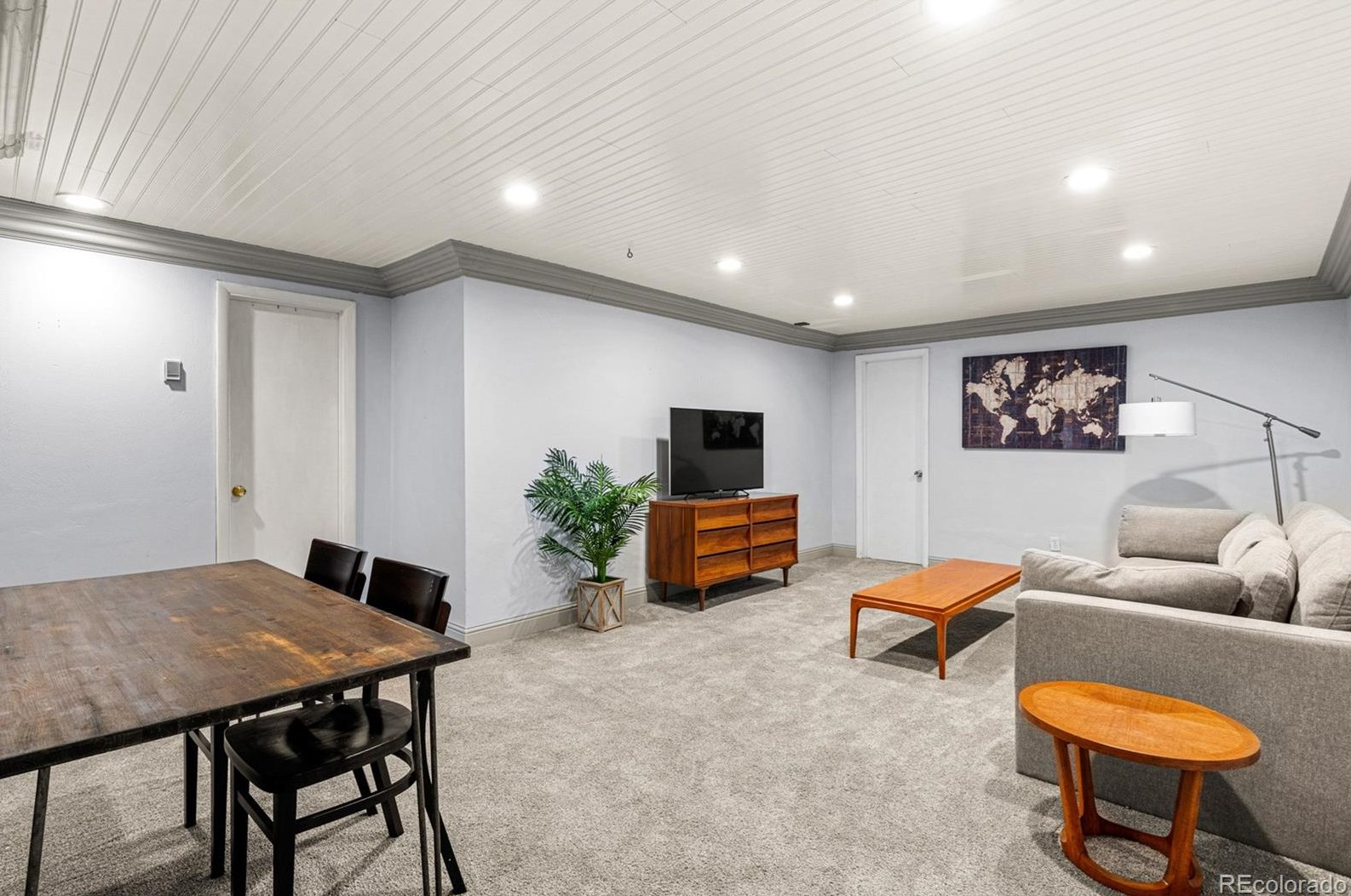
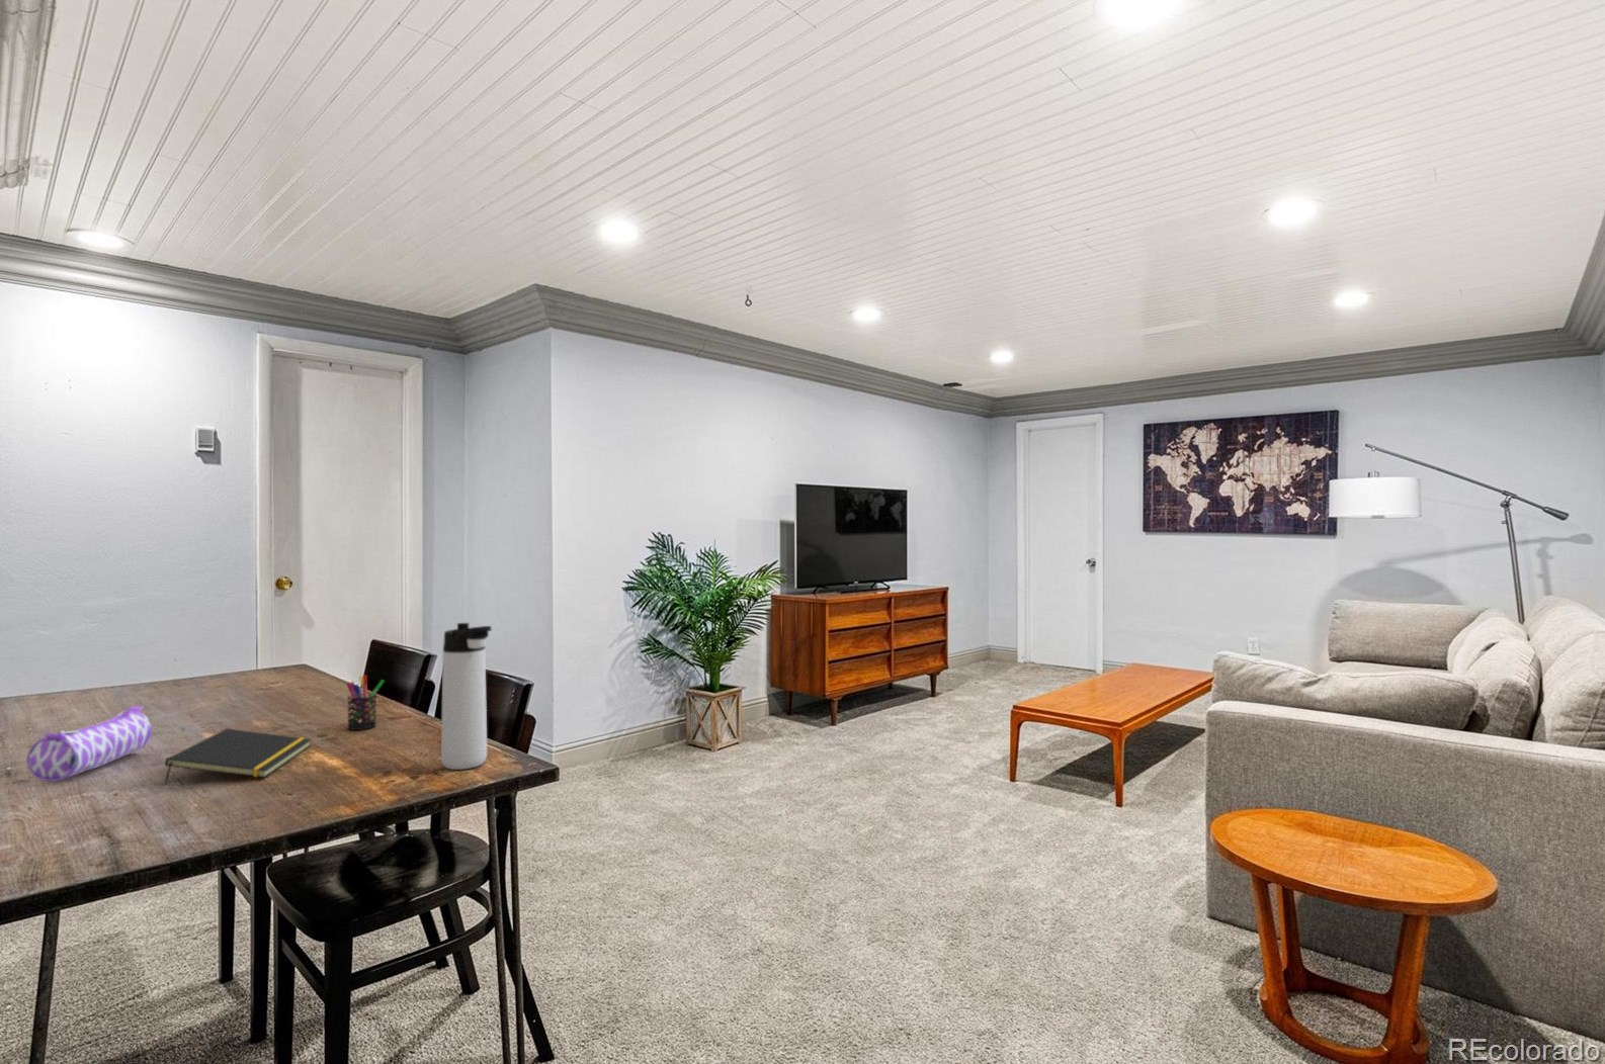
+ pen holder (366, 699)
+ notepad (244, 752)
+ thermos bottle (468, 695)
+ pencil case (93, 742)
